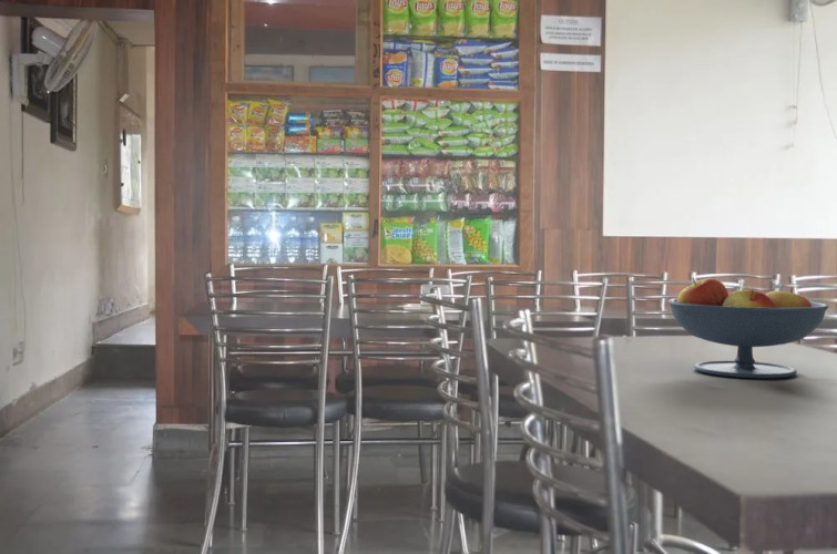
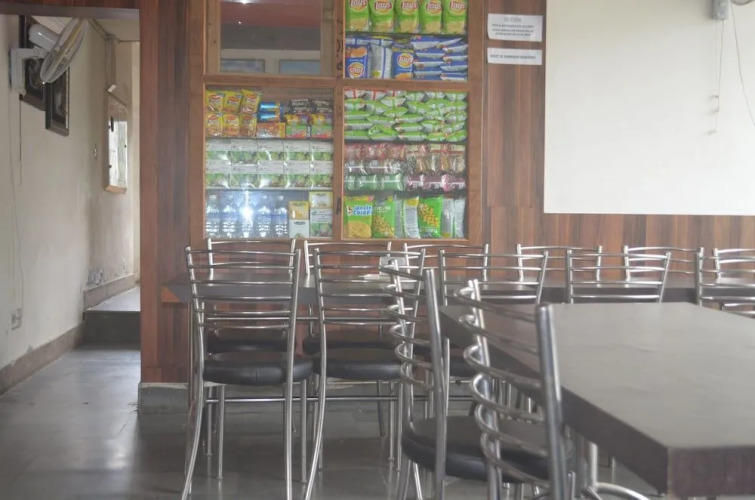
- fruit bowl (745, 325)
